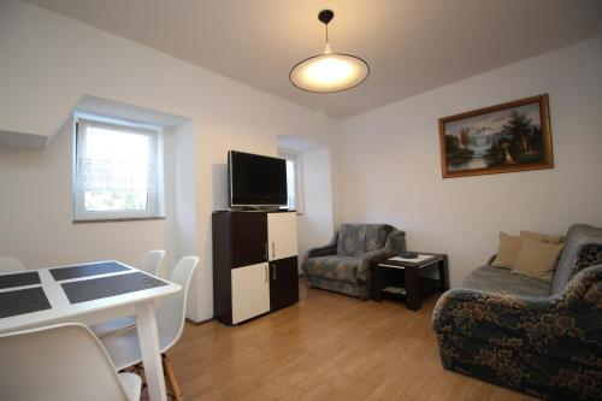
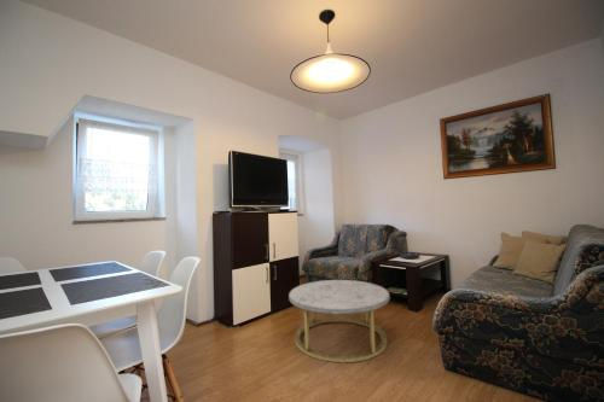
+ coffee table (338, 314)
